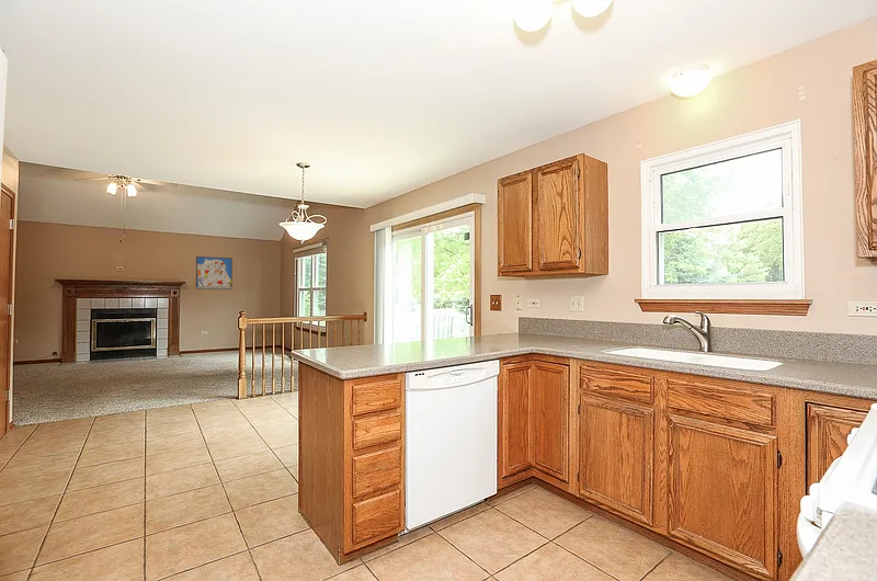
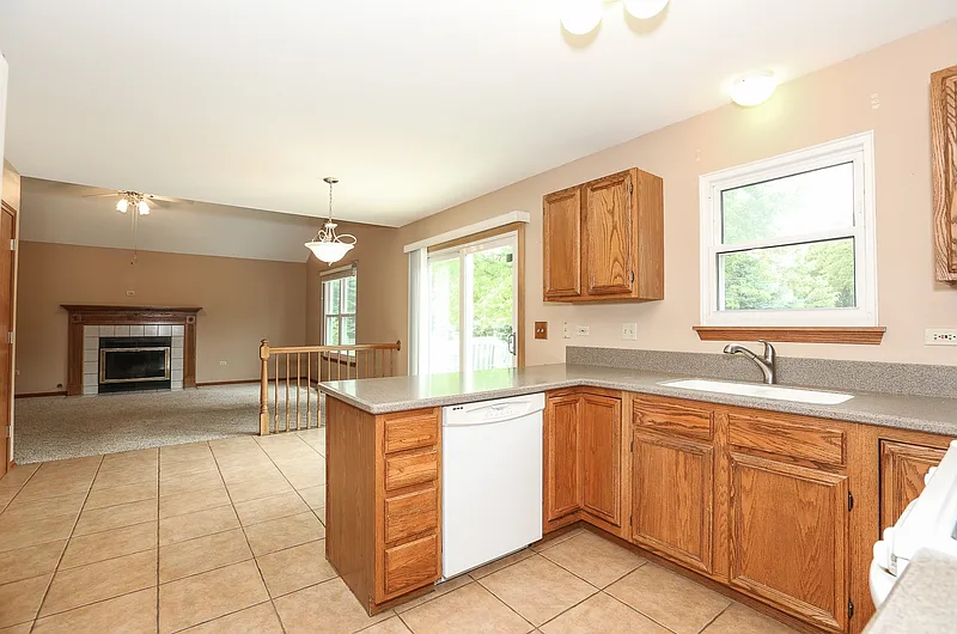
- wall art (214, 273)
